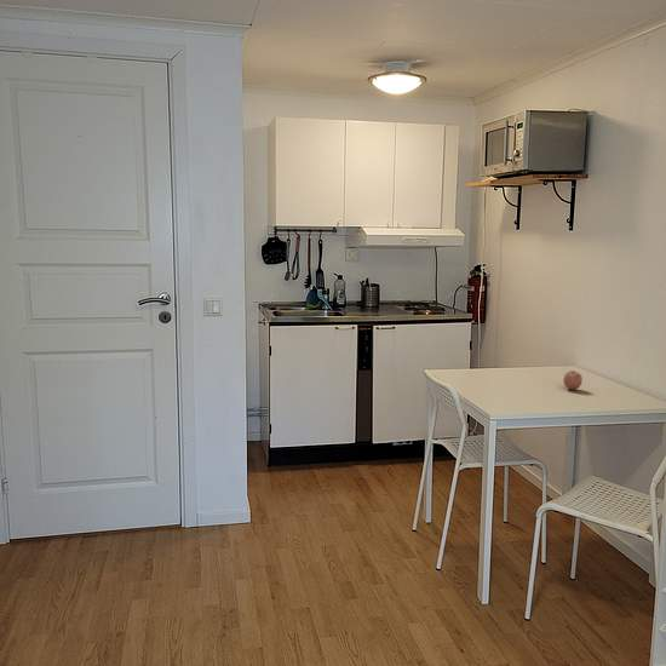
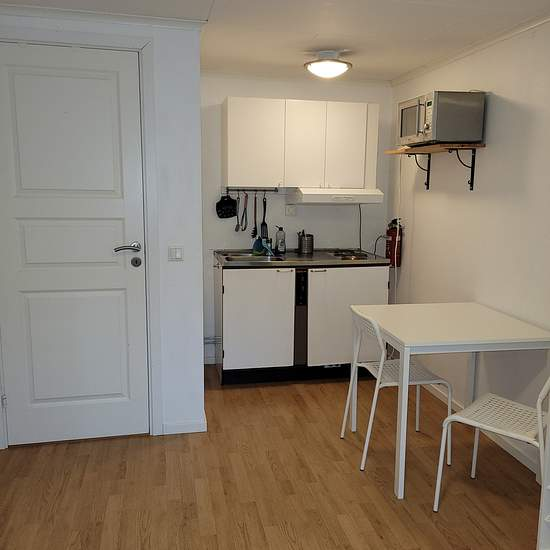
- fruit (573, 380)
